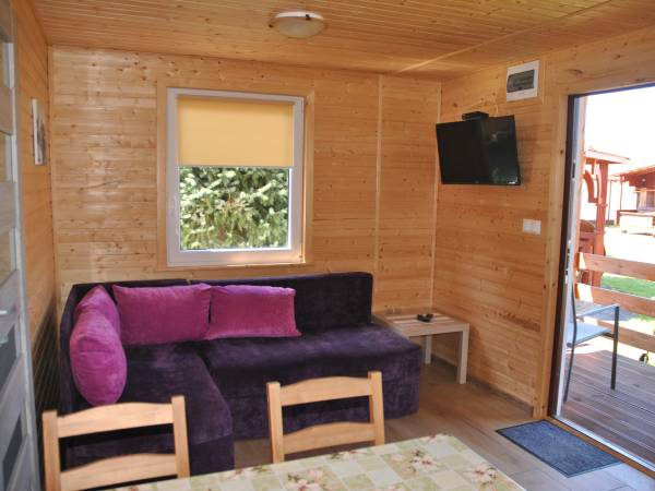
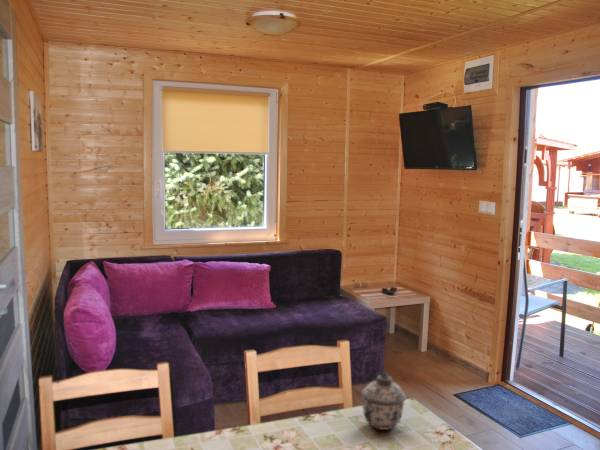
+ lidded jar (383, 398)
